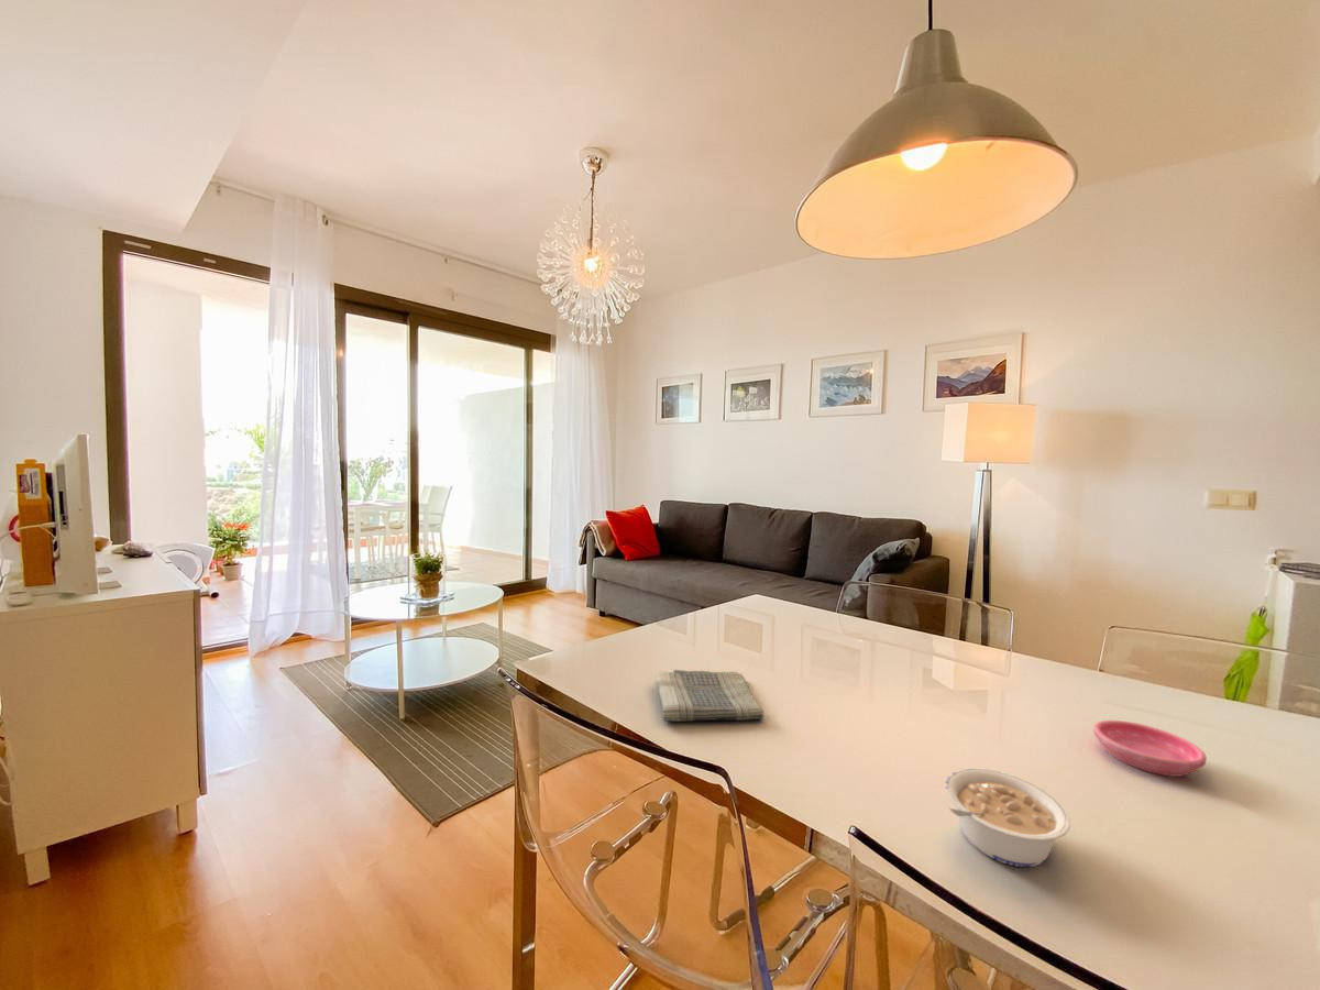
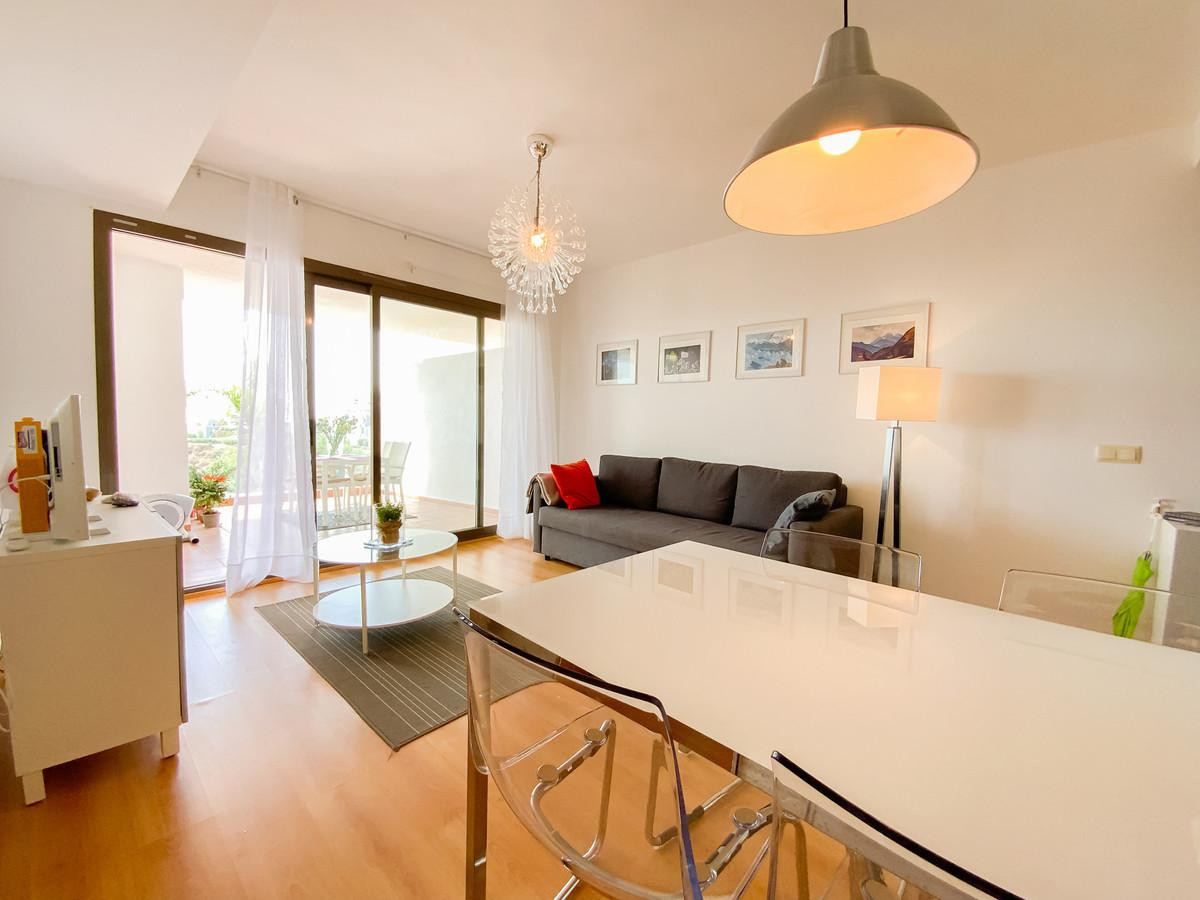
- legume (1003, 817)
- saucer (1146, 748)
- dish towel (705, 691)
